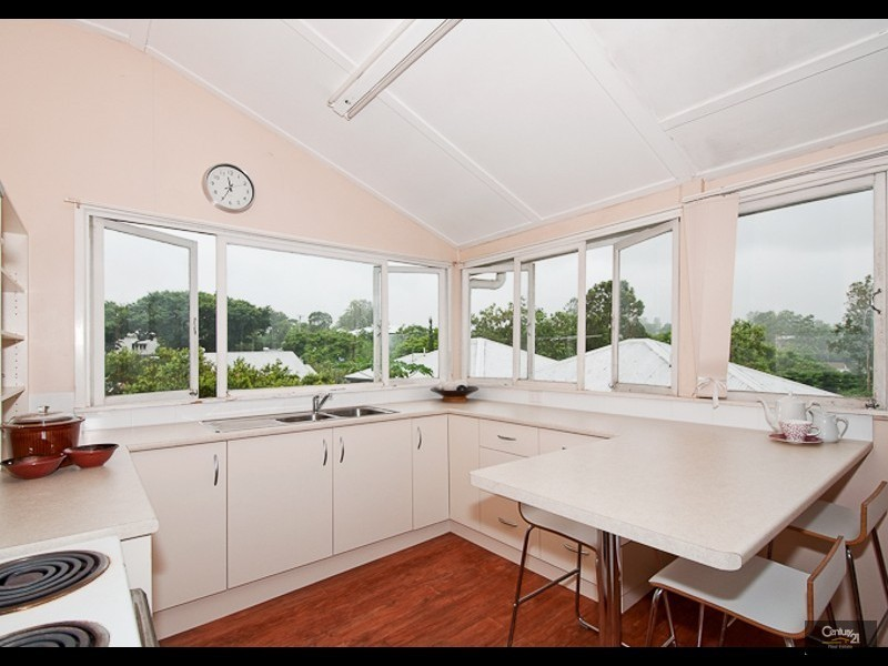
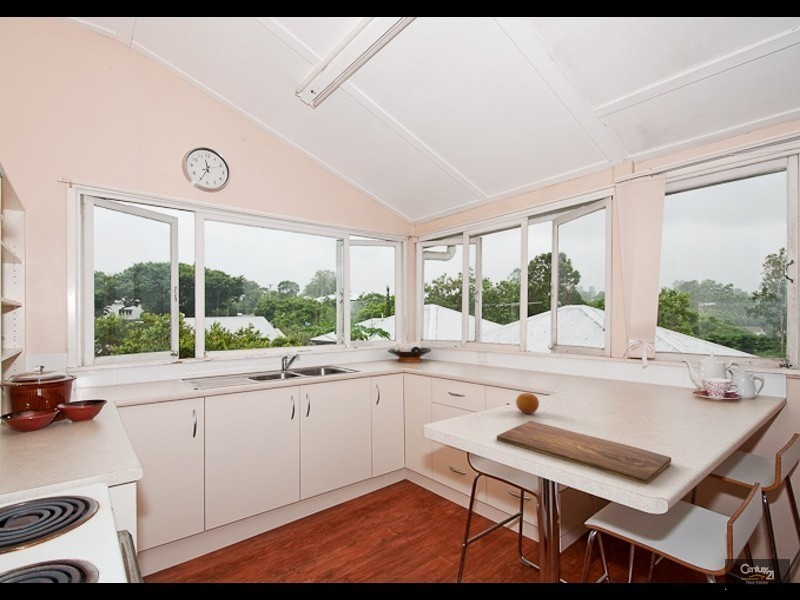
+ cutting board (577, 446)
+ fruit (527, 402)
